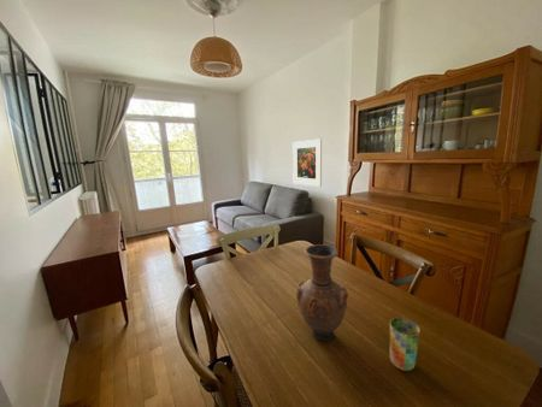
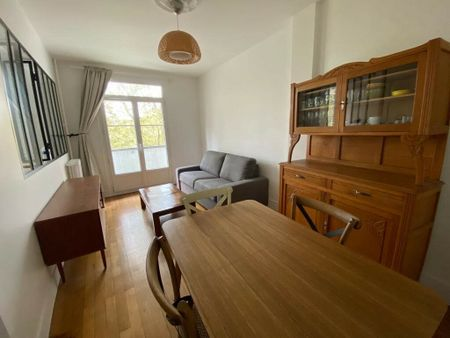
- vase (320, 293)
- cup (402, 344)
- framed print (306, 163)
